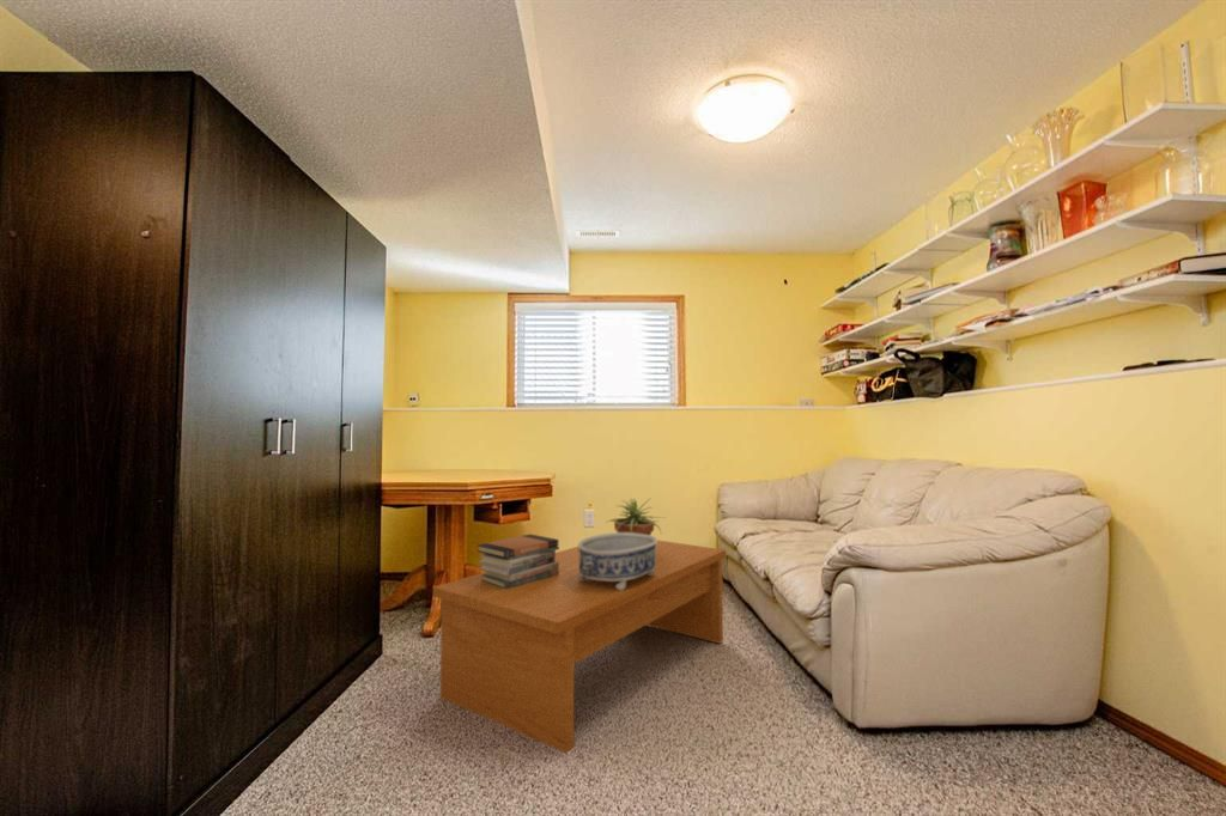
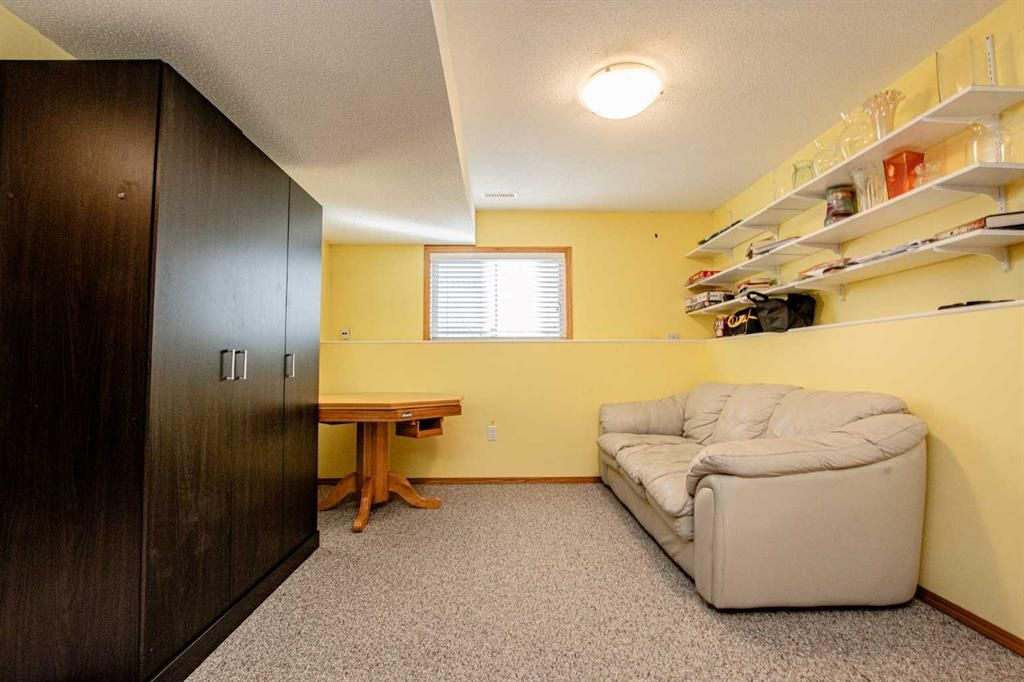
- decorative bowl (619, 558)
- book stack (518, 559)
- potted plant (633, 523)
- coffee table (597, 615)
